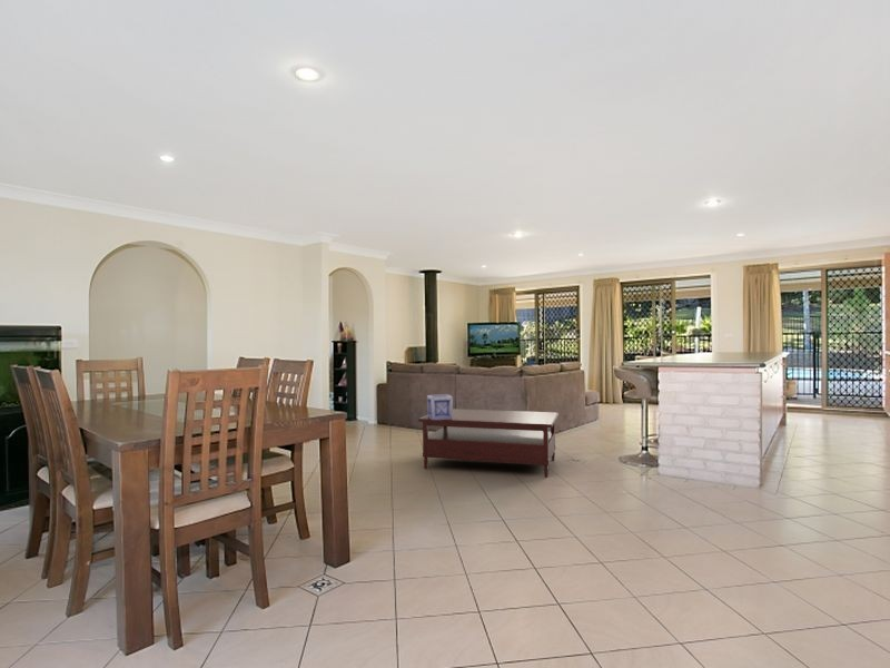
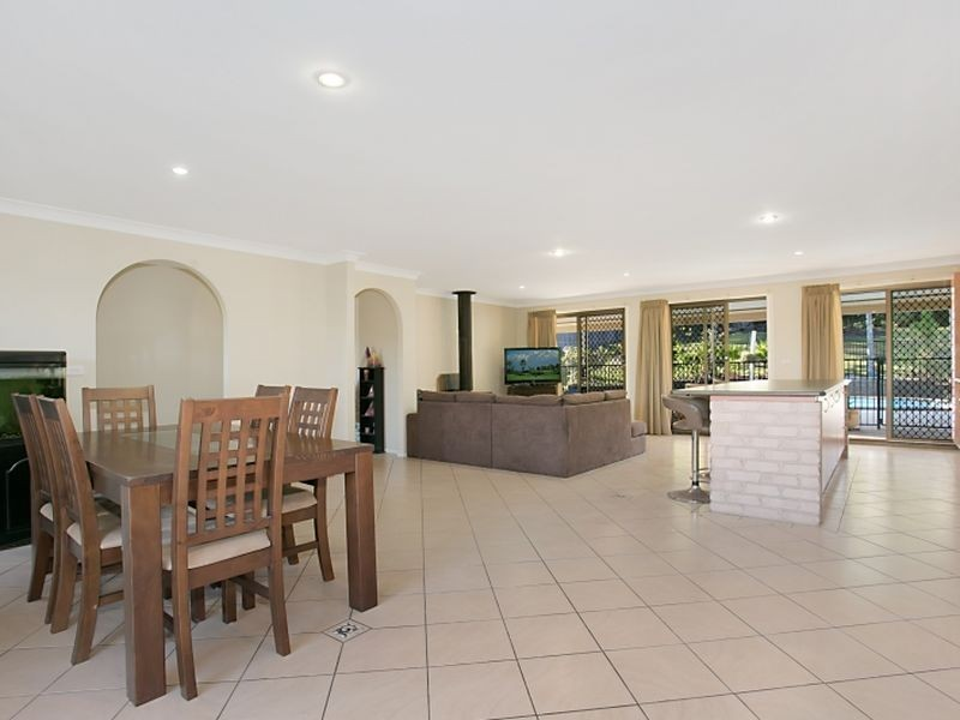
- coffee table (491, 440)
- wooden crate (439, 406)
